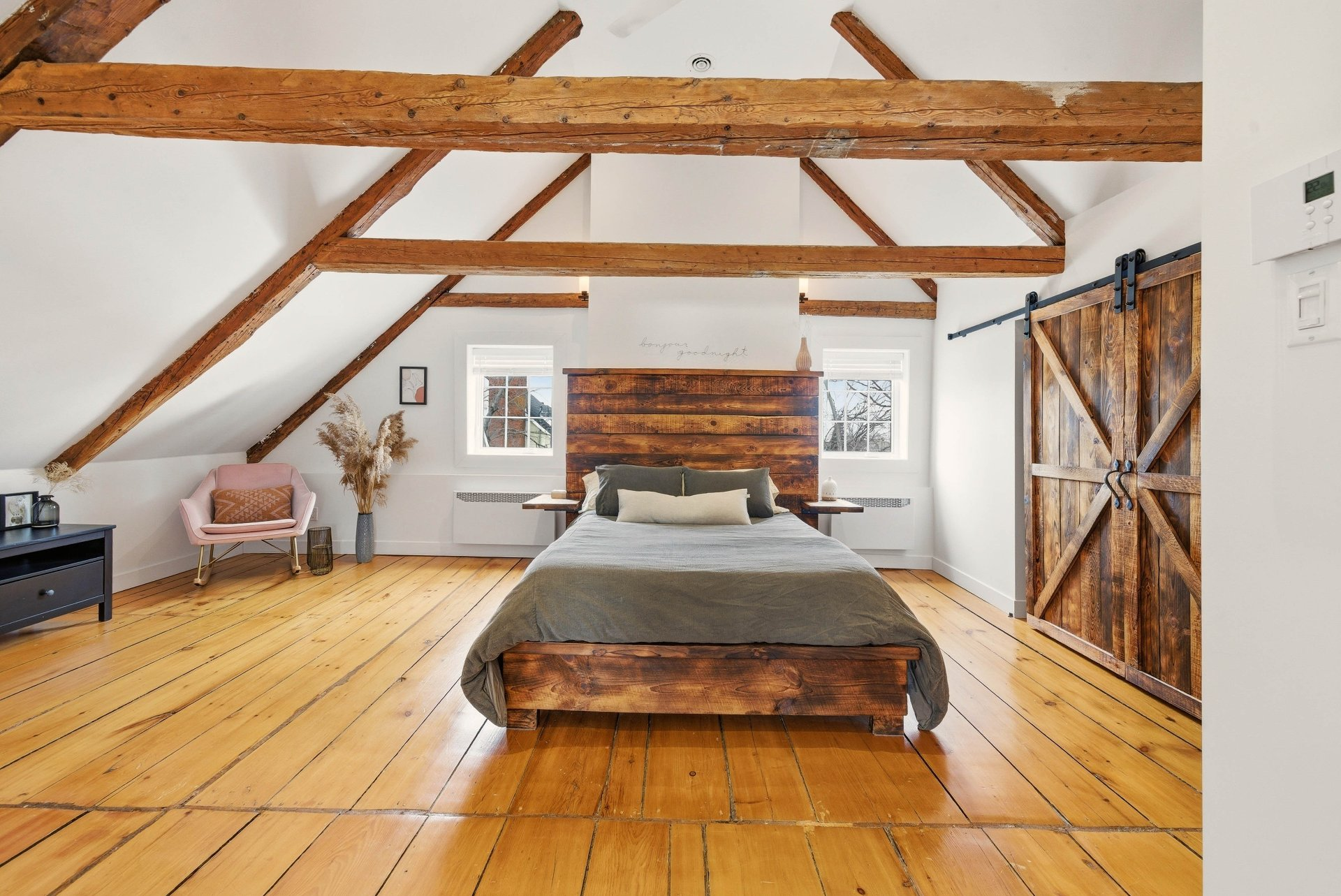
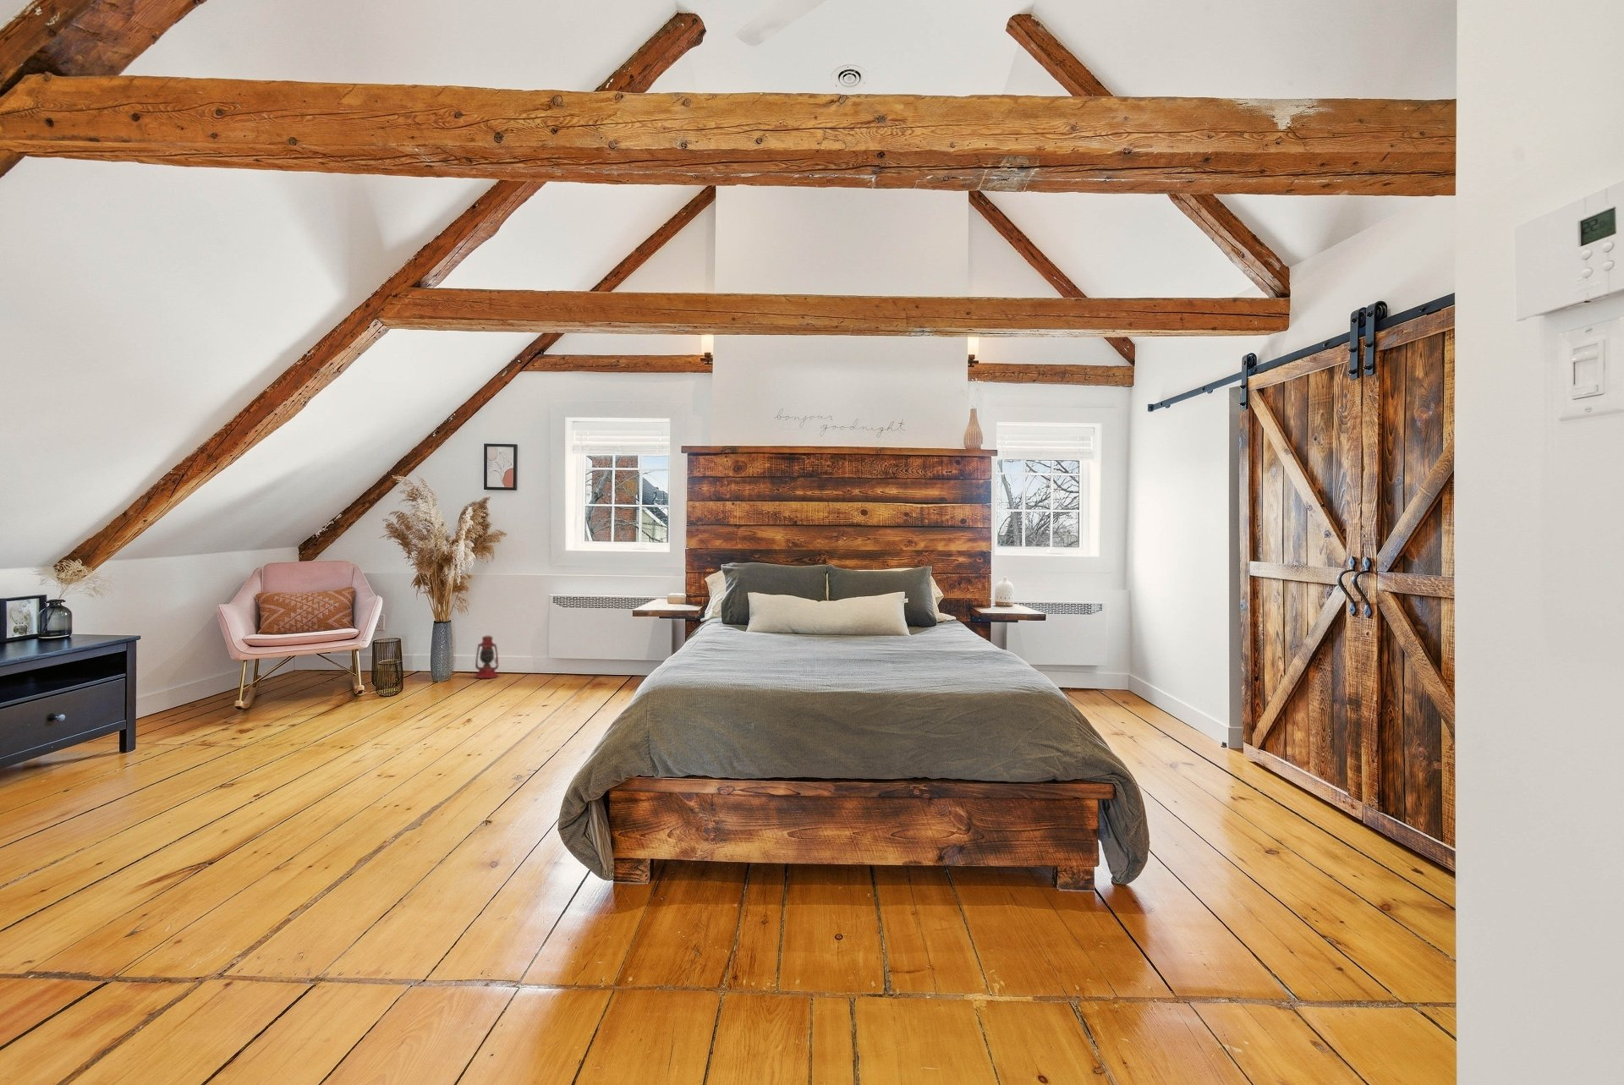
+ lantern (486, 656)
